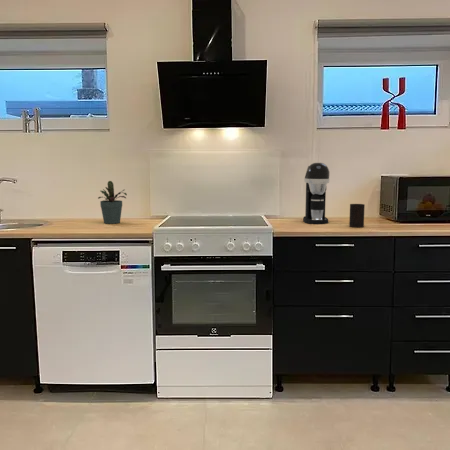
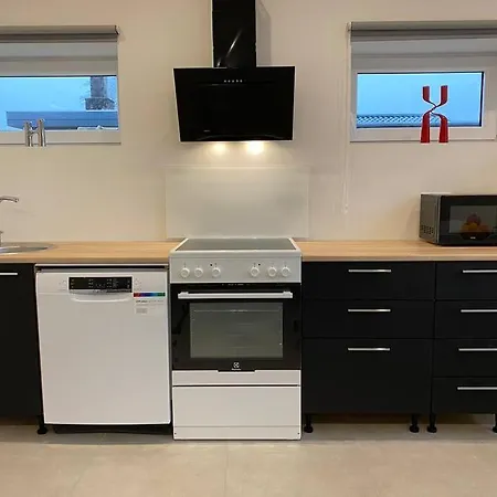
- coffee maker (316, 192)
- potted plant (113, 201)
- cup (356, 215)
